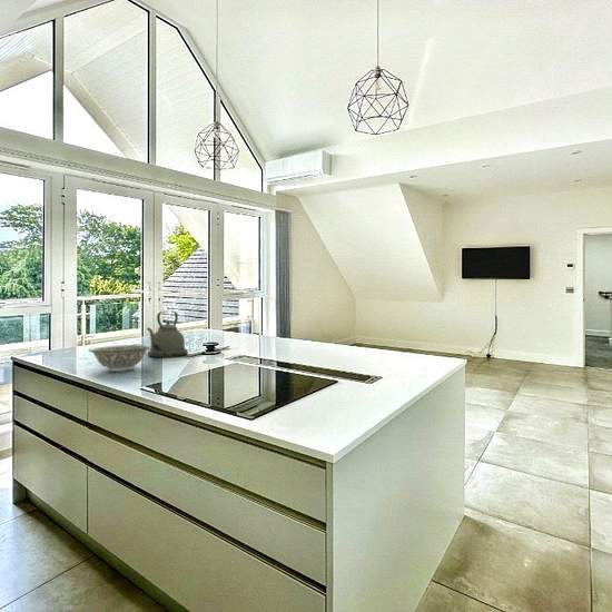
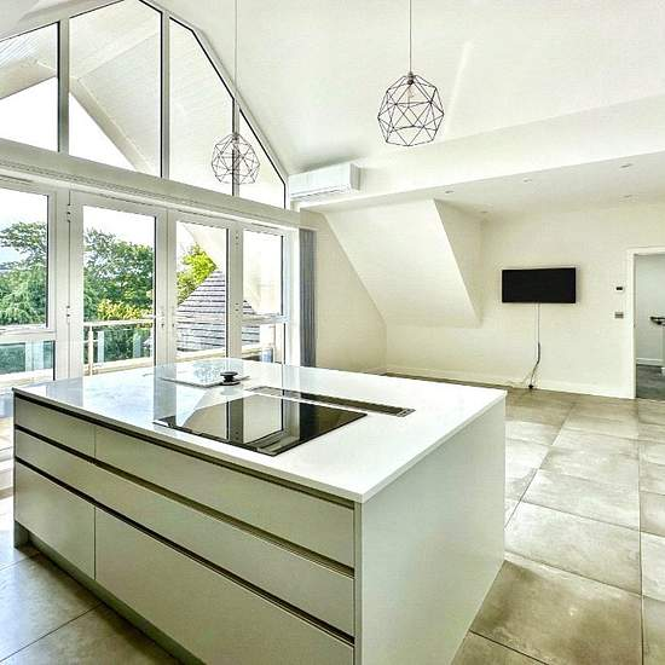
- kettle (167, 333)
- decorative bowl (120, 357)
